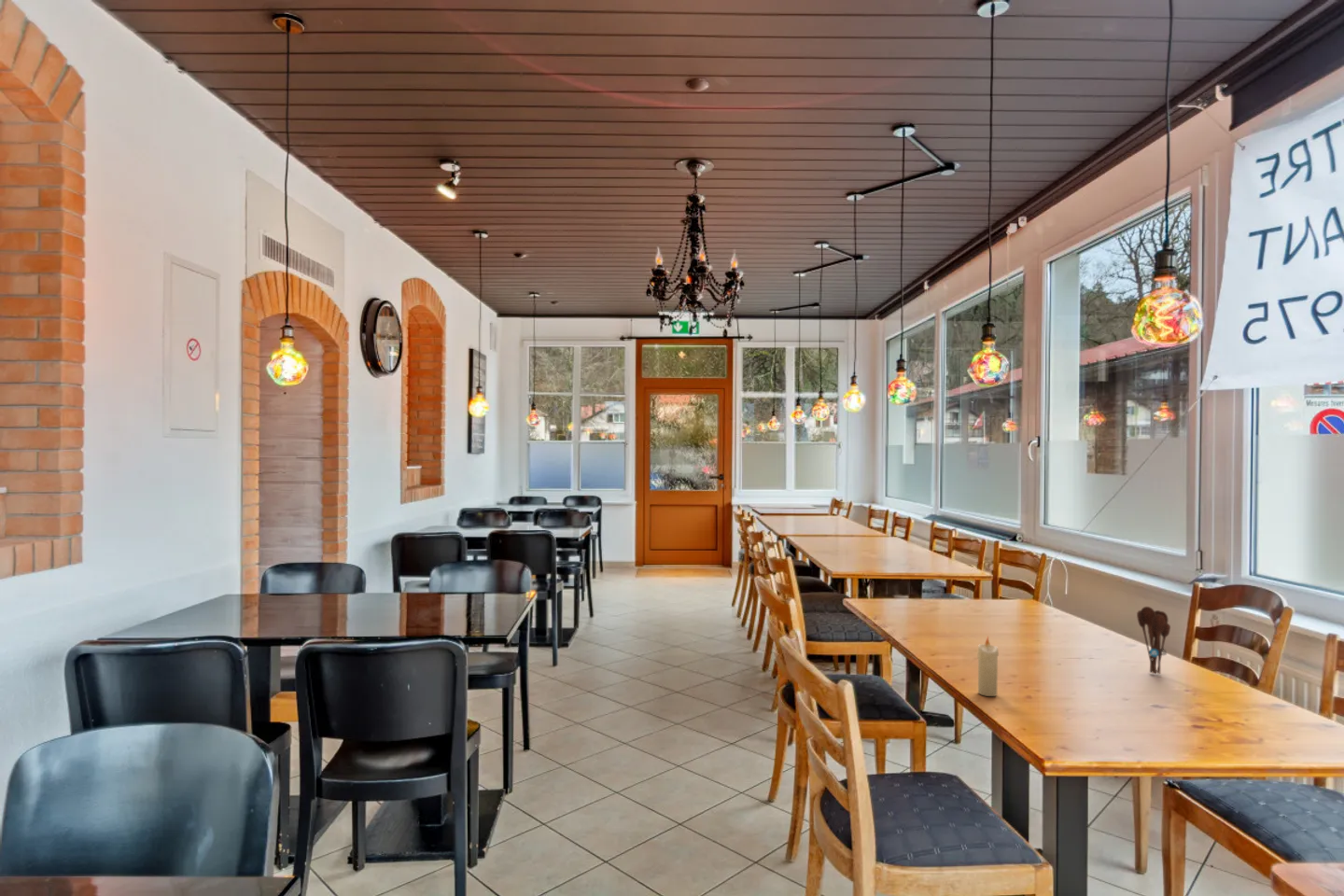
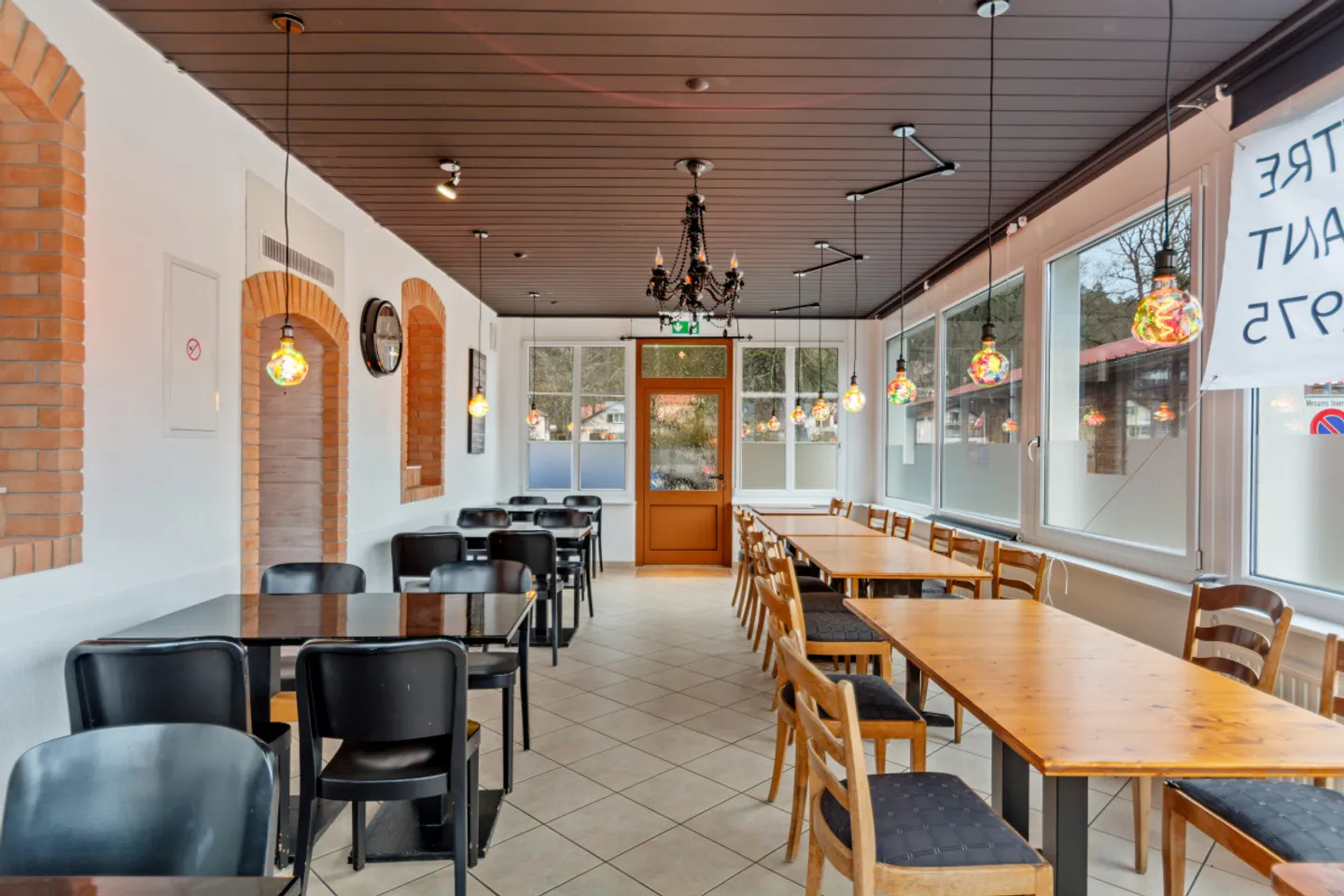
- candle (987, 665)
- utensil holder (1153, 639)
